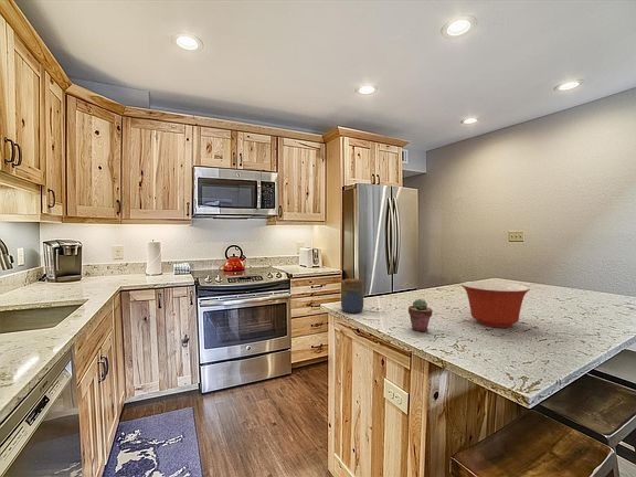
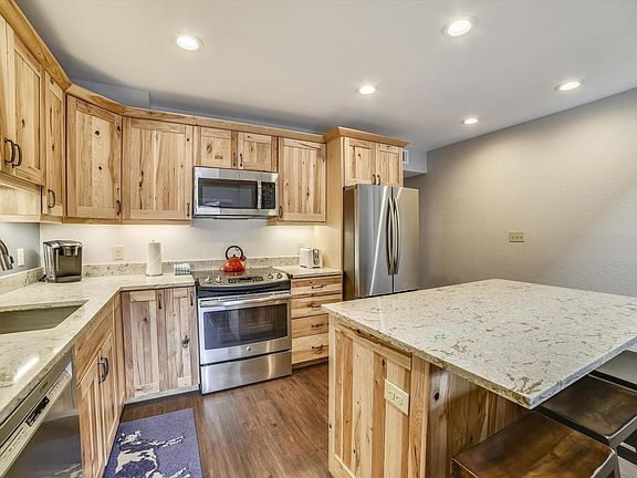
- jar (351, 294)
- mixing bowl (494, 304)
- potted succulent (420, 314)
